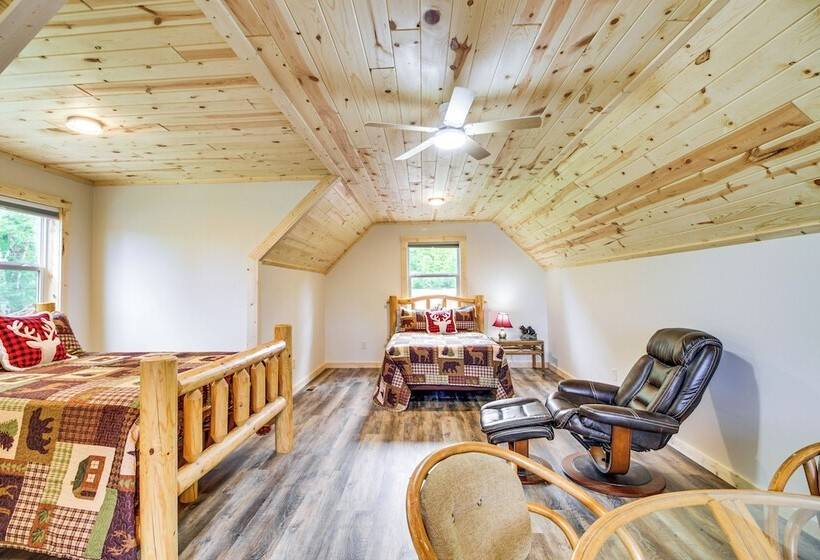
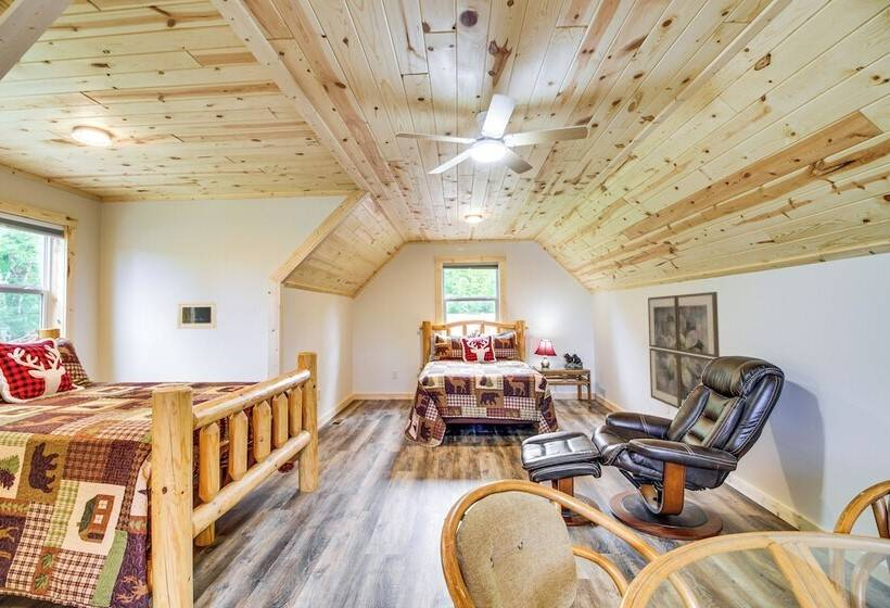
+ wall art (679, 351)
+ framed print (196, 315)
